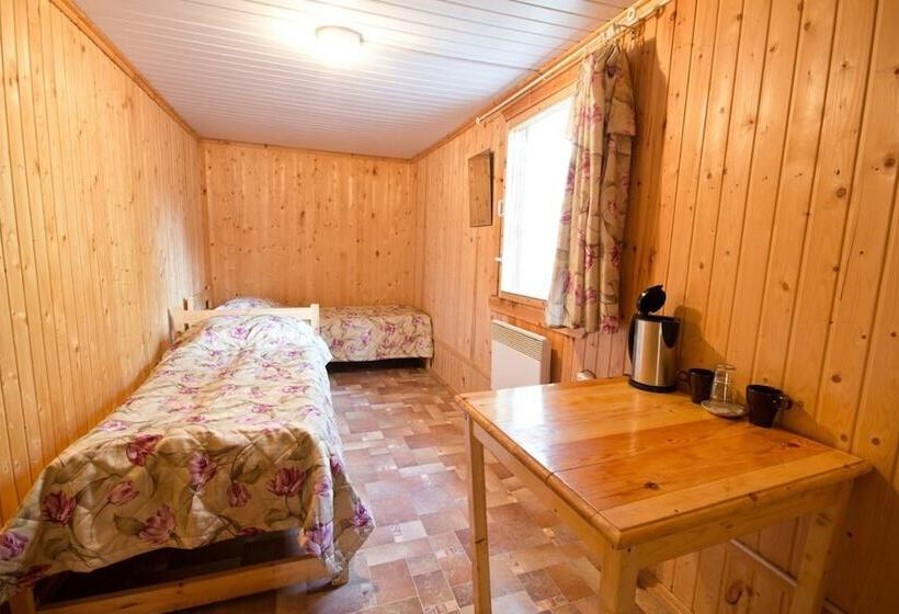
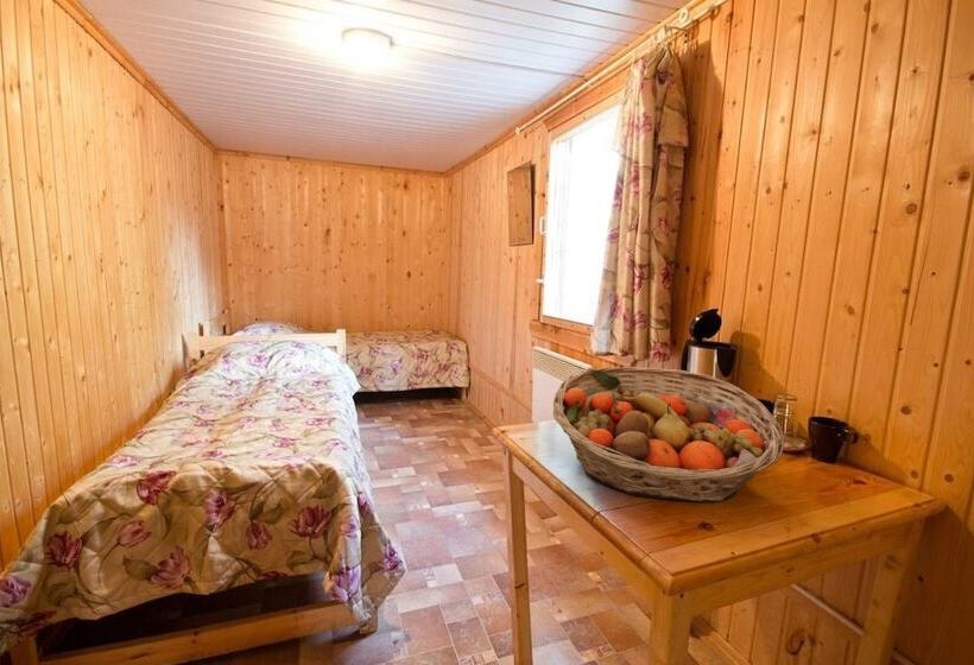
+ fruit basket (658, 426)
